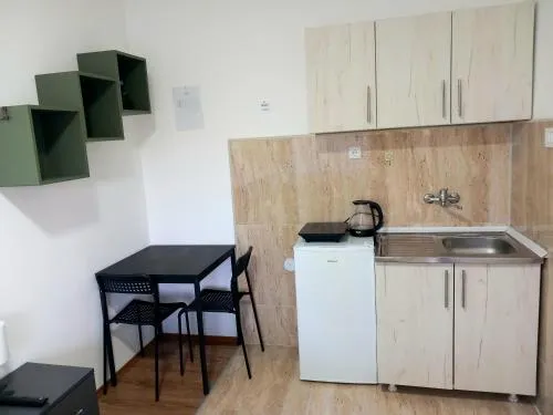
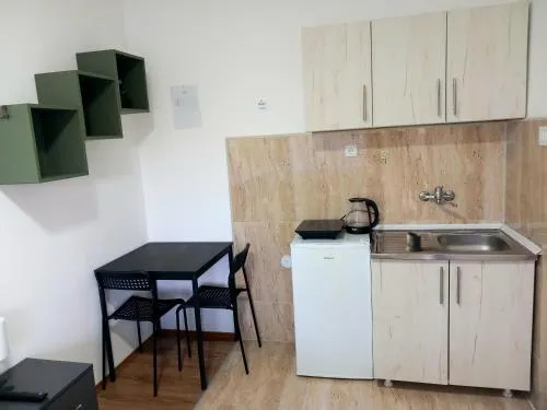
+ mug (416, 241)
